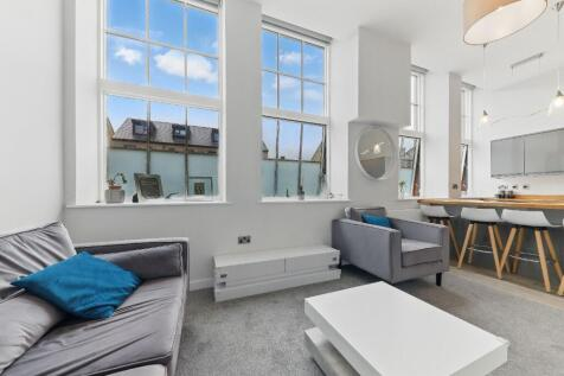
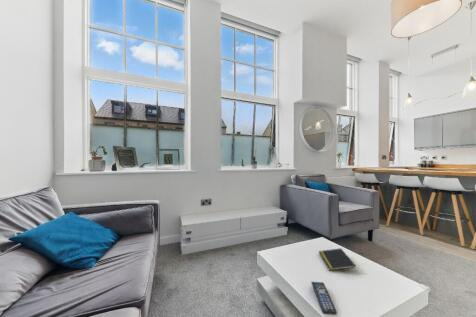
+ remote control (322, 295)
+ notepad (335, 258)
